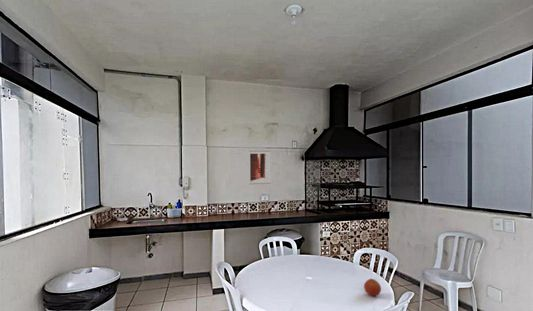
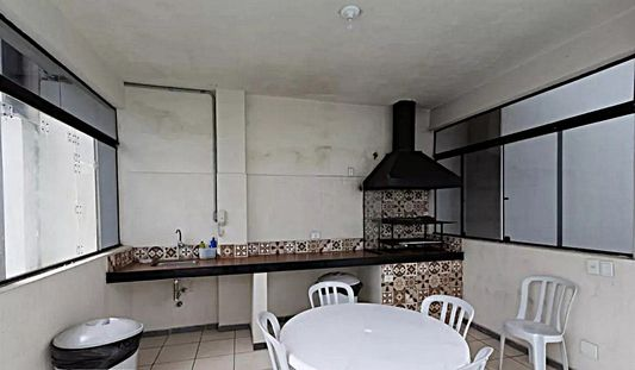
- fruit (372, 287)
- wall art (259, 167)
